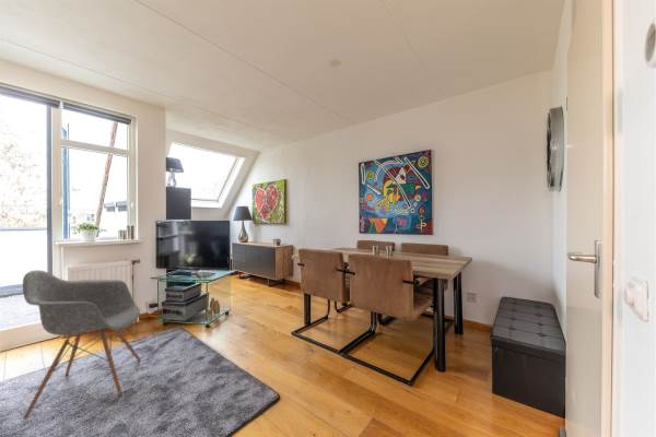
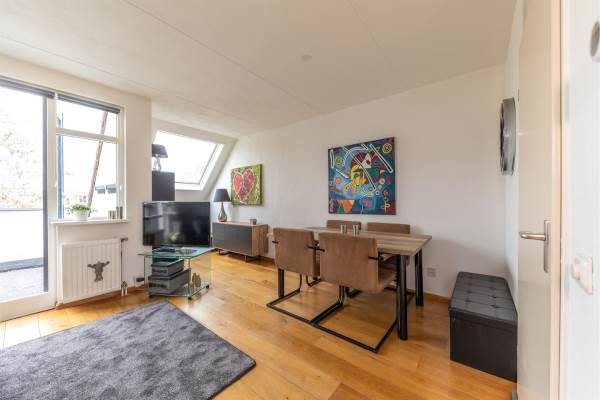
- armchair (87, 326)
